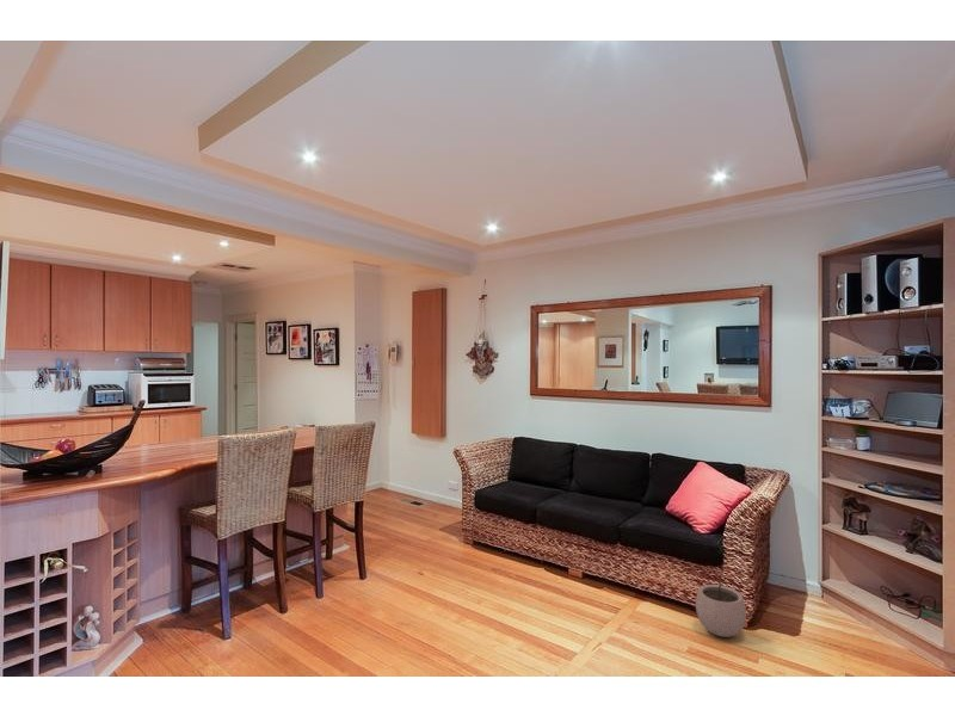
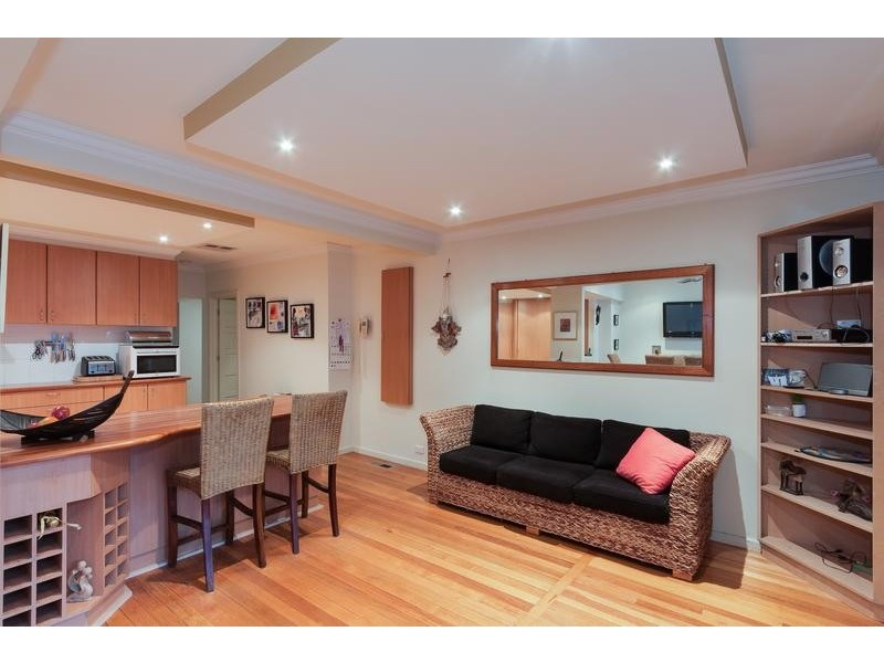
- plant pot (720, 604)
